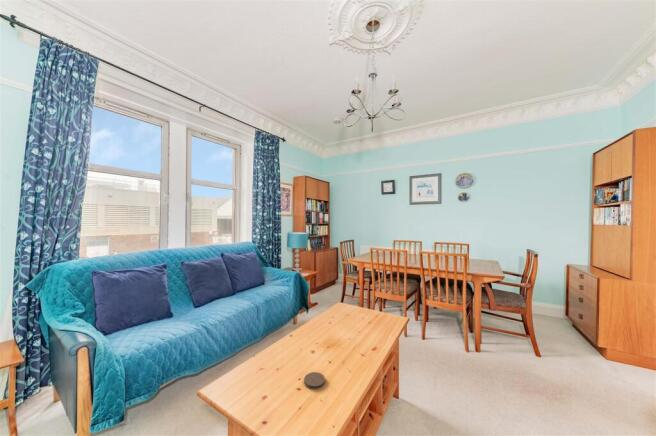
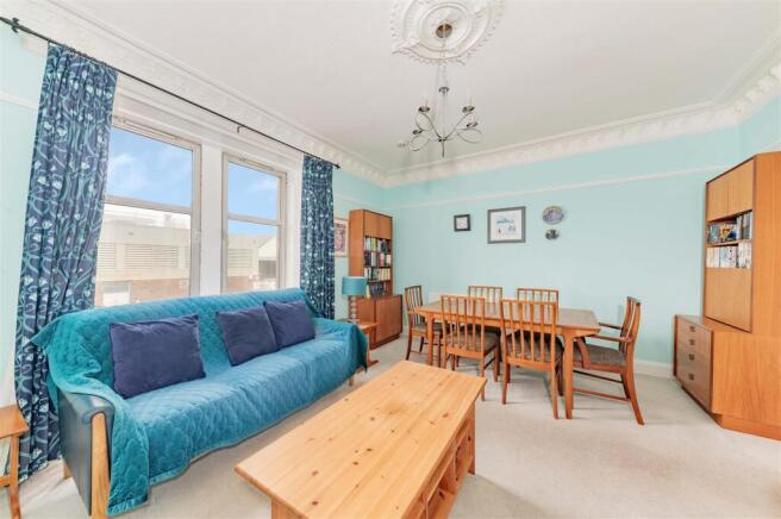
- coaster (314, 380)
